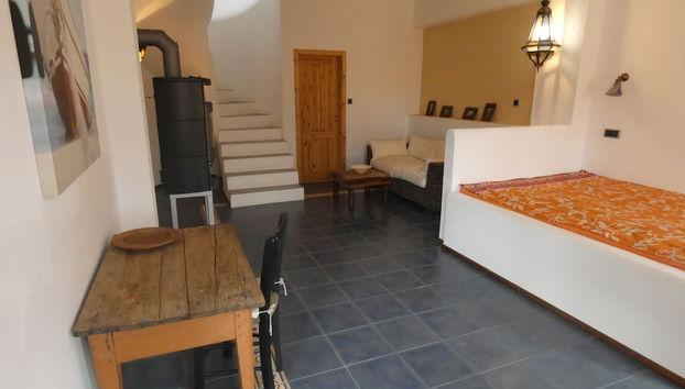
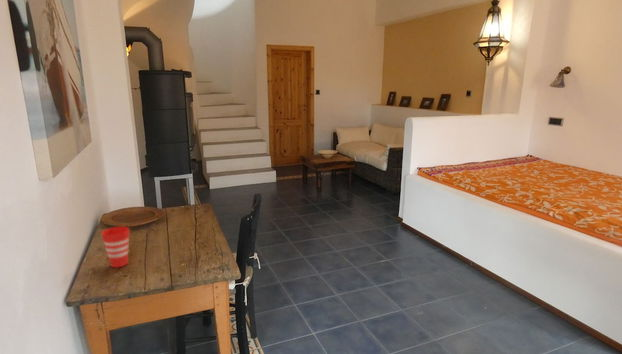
+ cup (117, 247)
